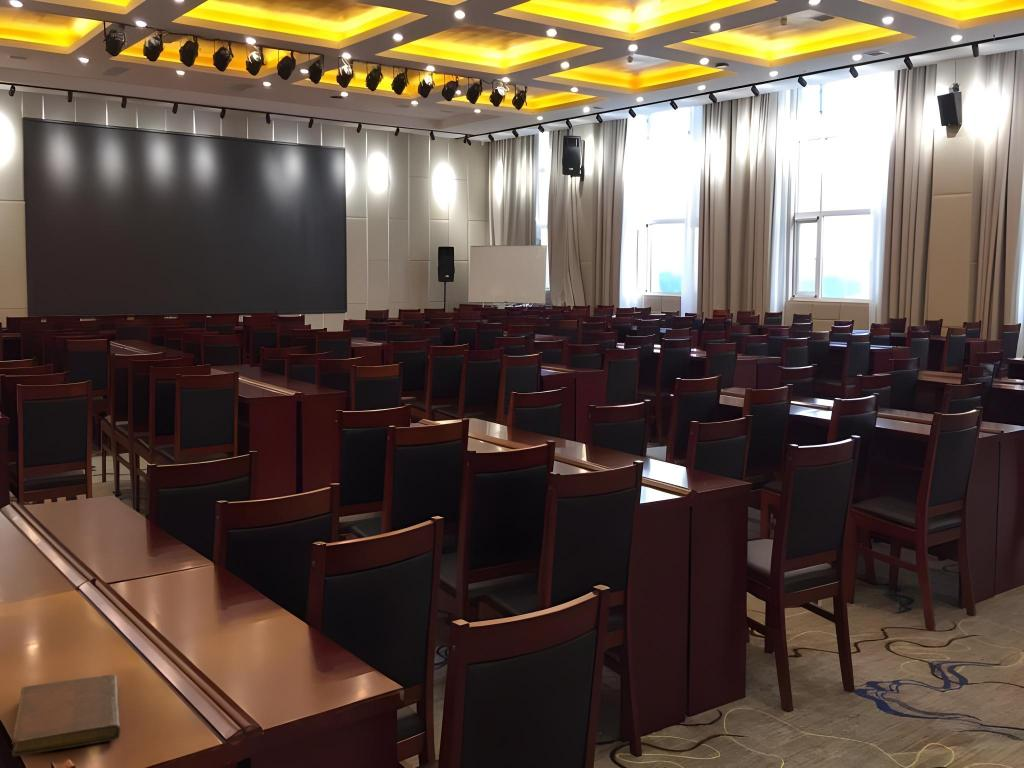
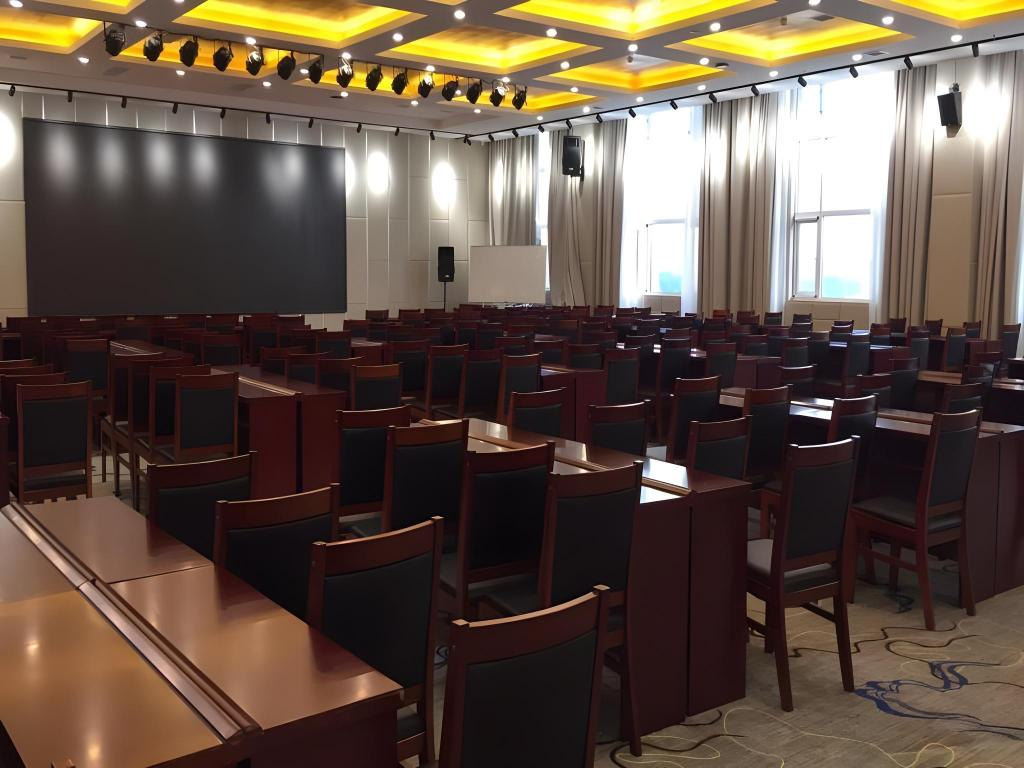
- notebook (69, 711)
